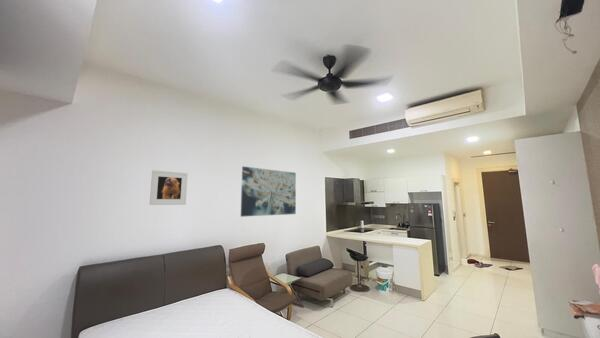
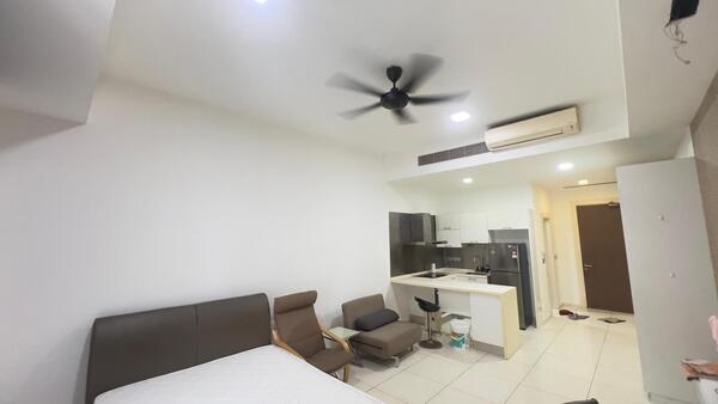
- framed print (169, 188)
- wall art (271, 192)
